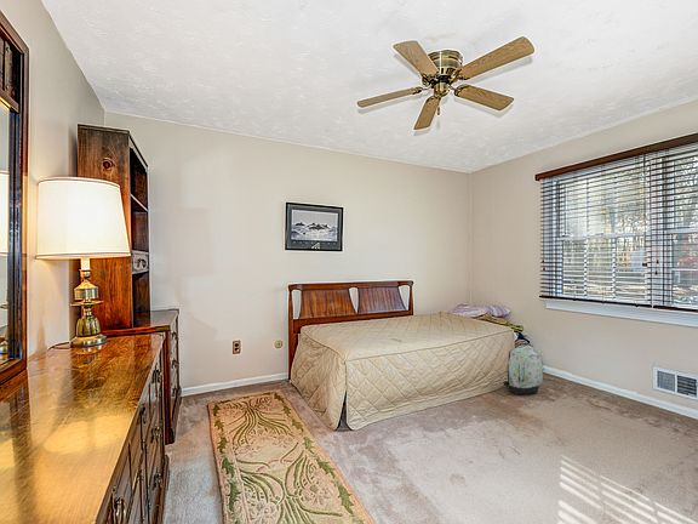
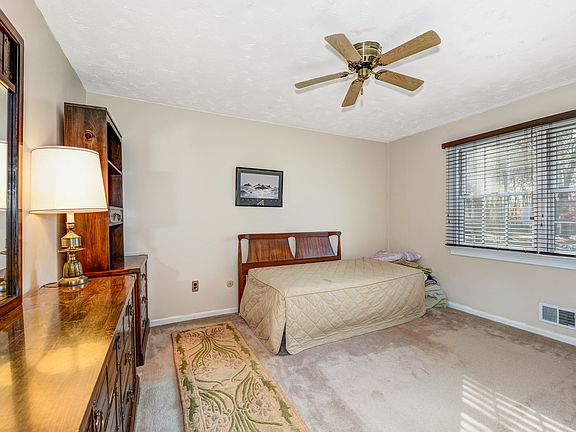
- backpack (525, 370)
